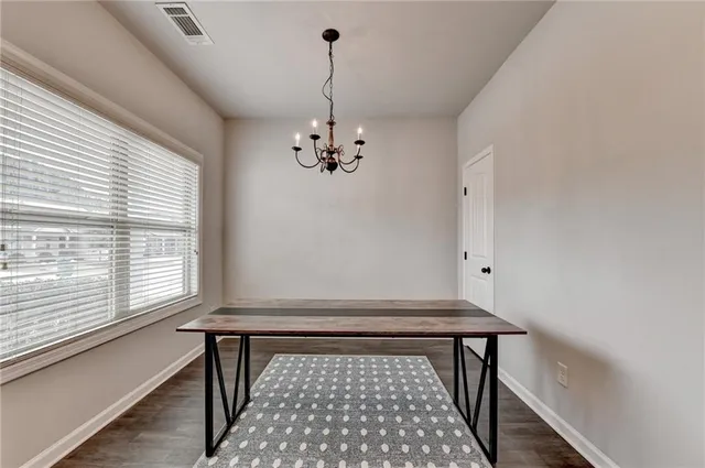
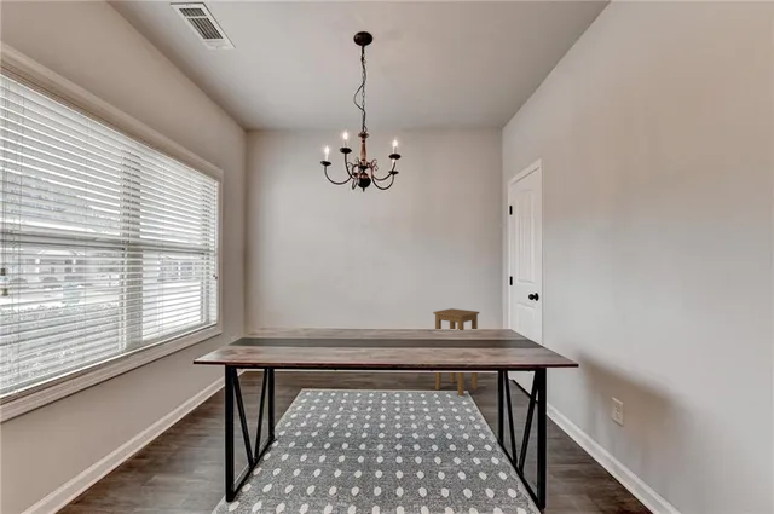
+ stool (457, 329)
